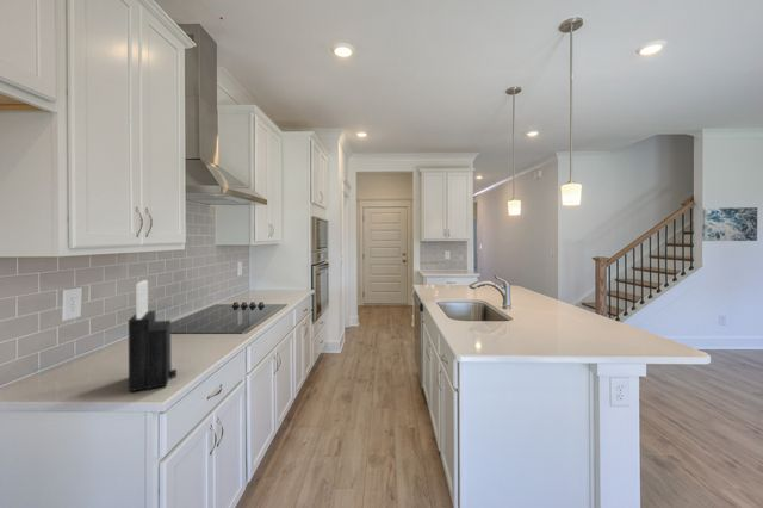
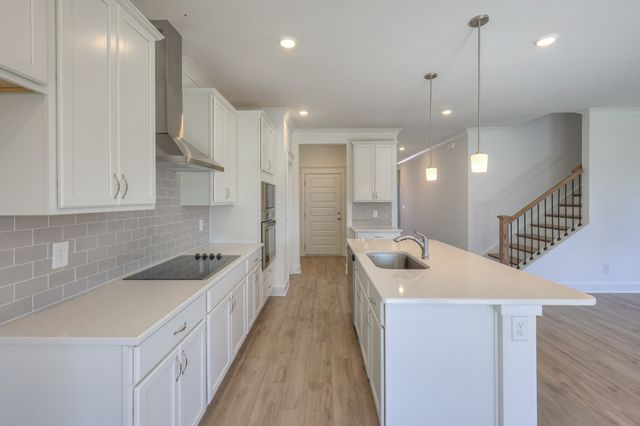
- wall art (728, 224)
- knife block (155, 330)
